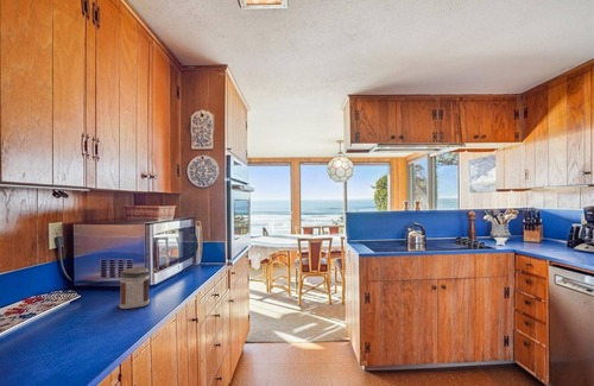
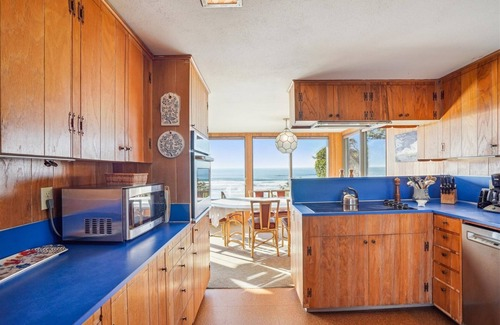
- jar (134, 286)
